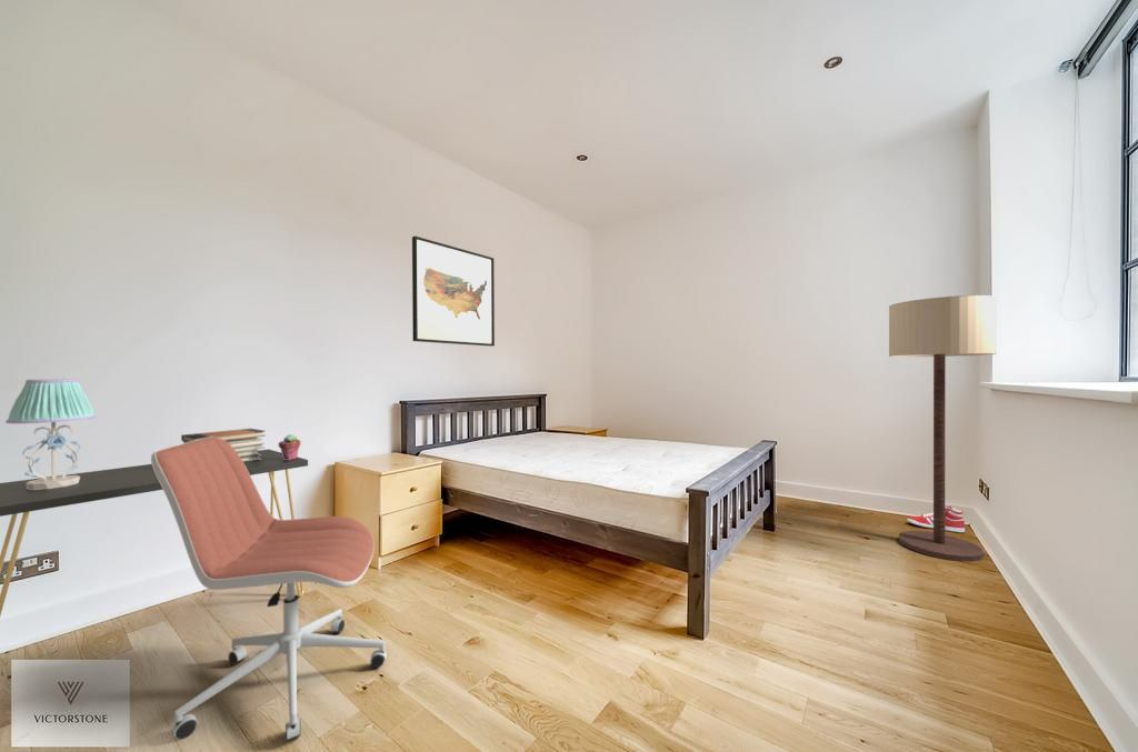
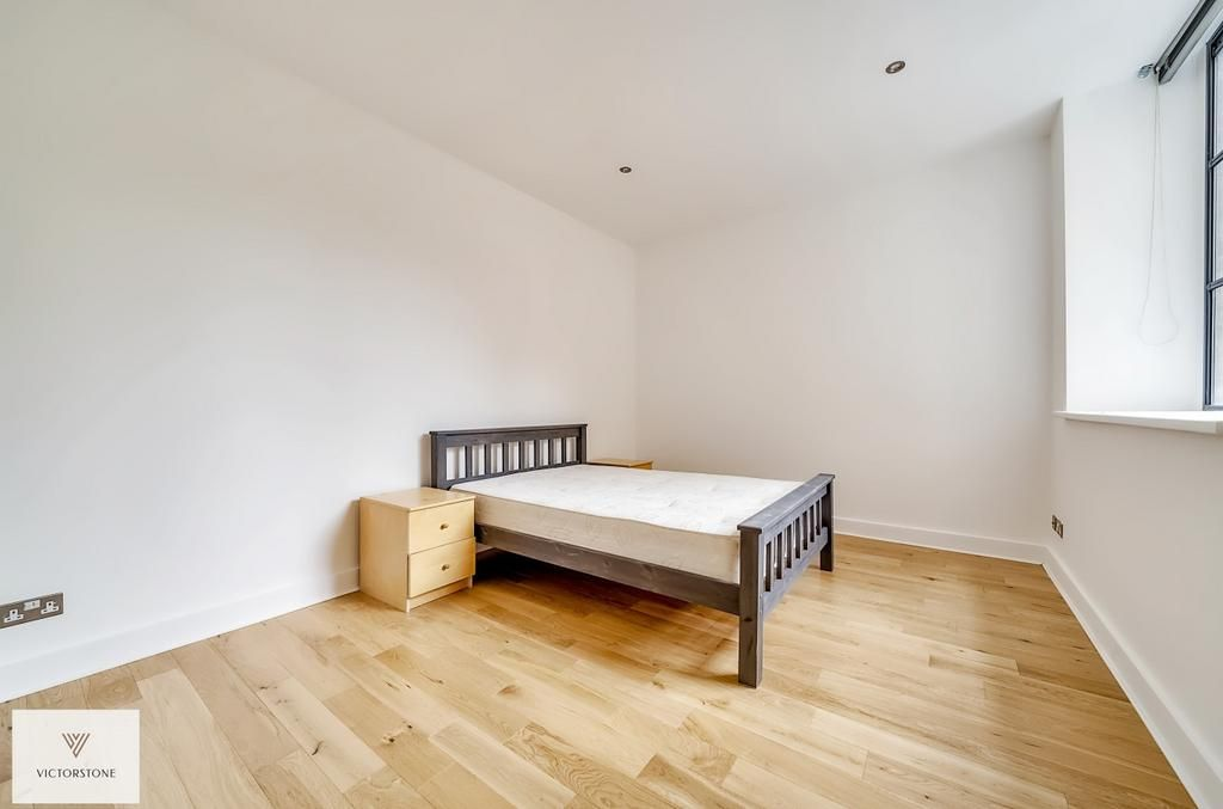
- desk (143, 492)
- potted succulent (289, 445)
- office chair (284, 560)
- table lamp (53, 431)
- book stack (228, 442)
- floor lamp (939, 424)
- sneaker (932, 515)
- wall art (457, 295)
